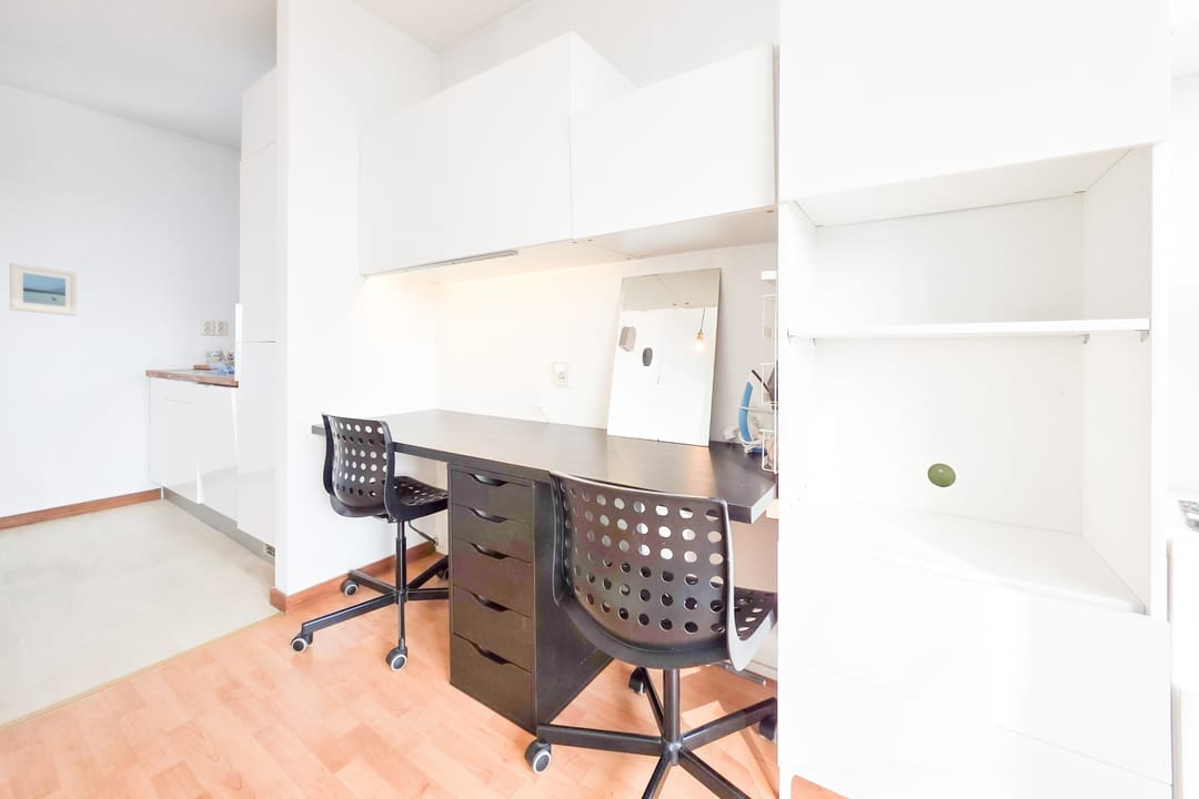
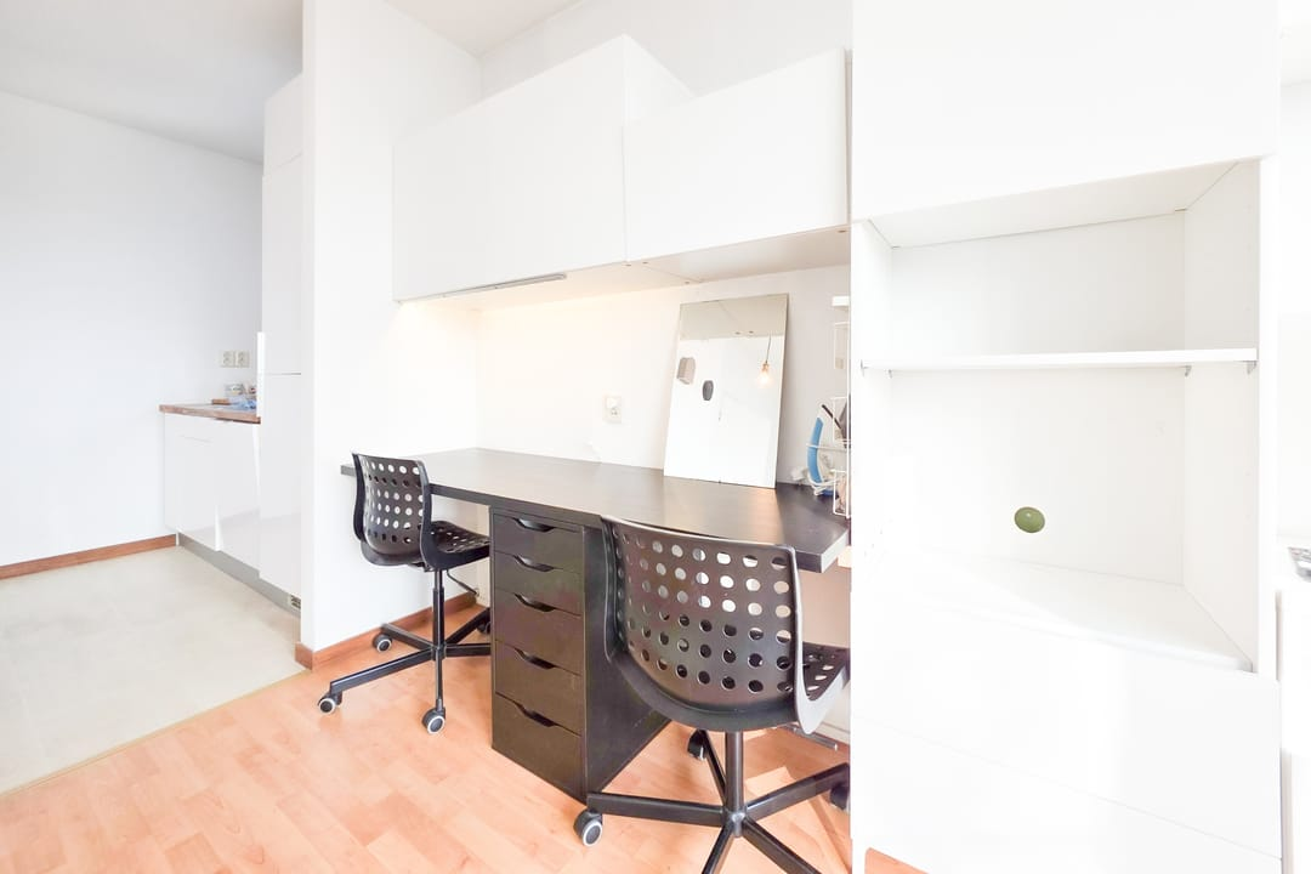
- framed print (44, 290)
